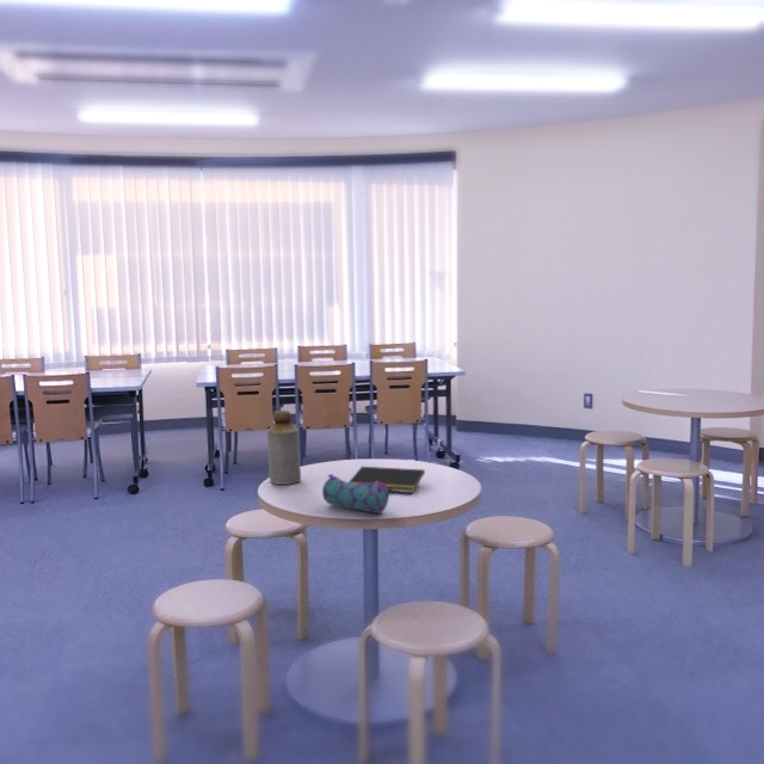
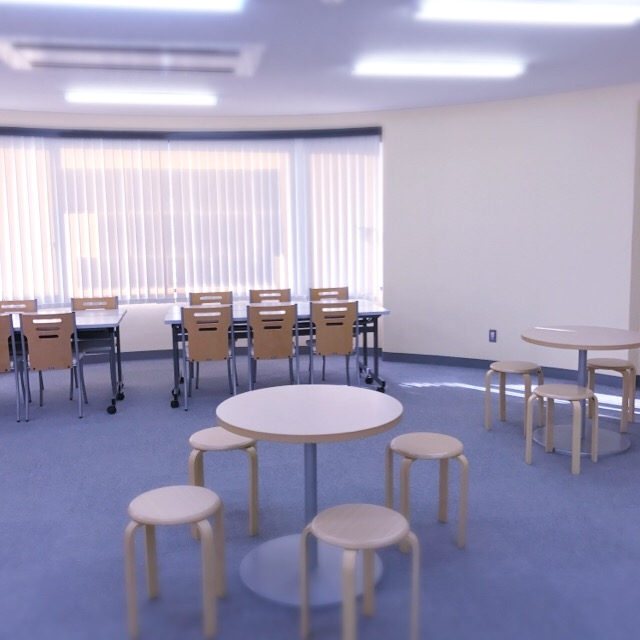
- pencil case (356, 493)
- notepad (386, 479)
- bottle (283, 445)
